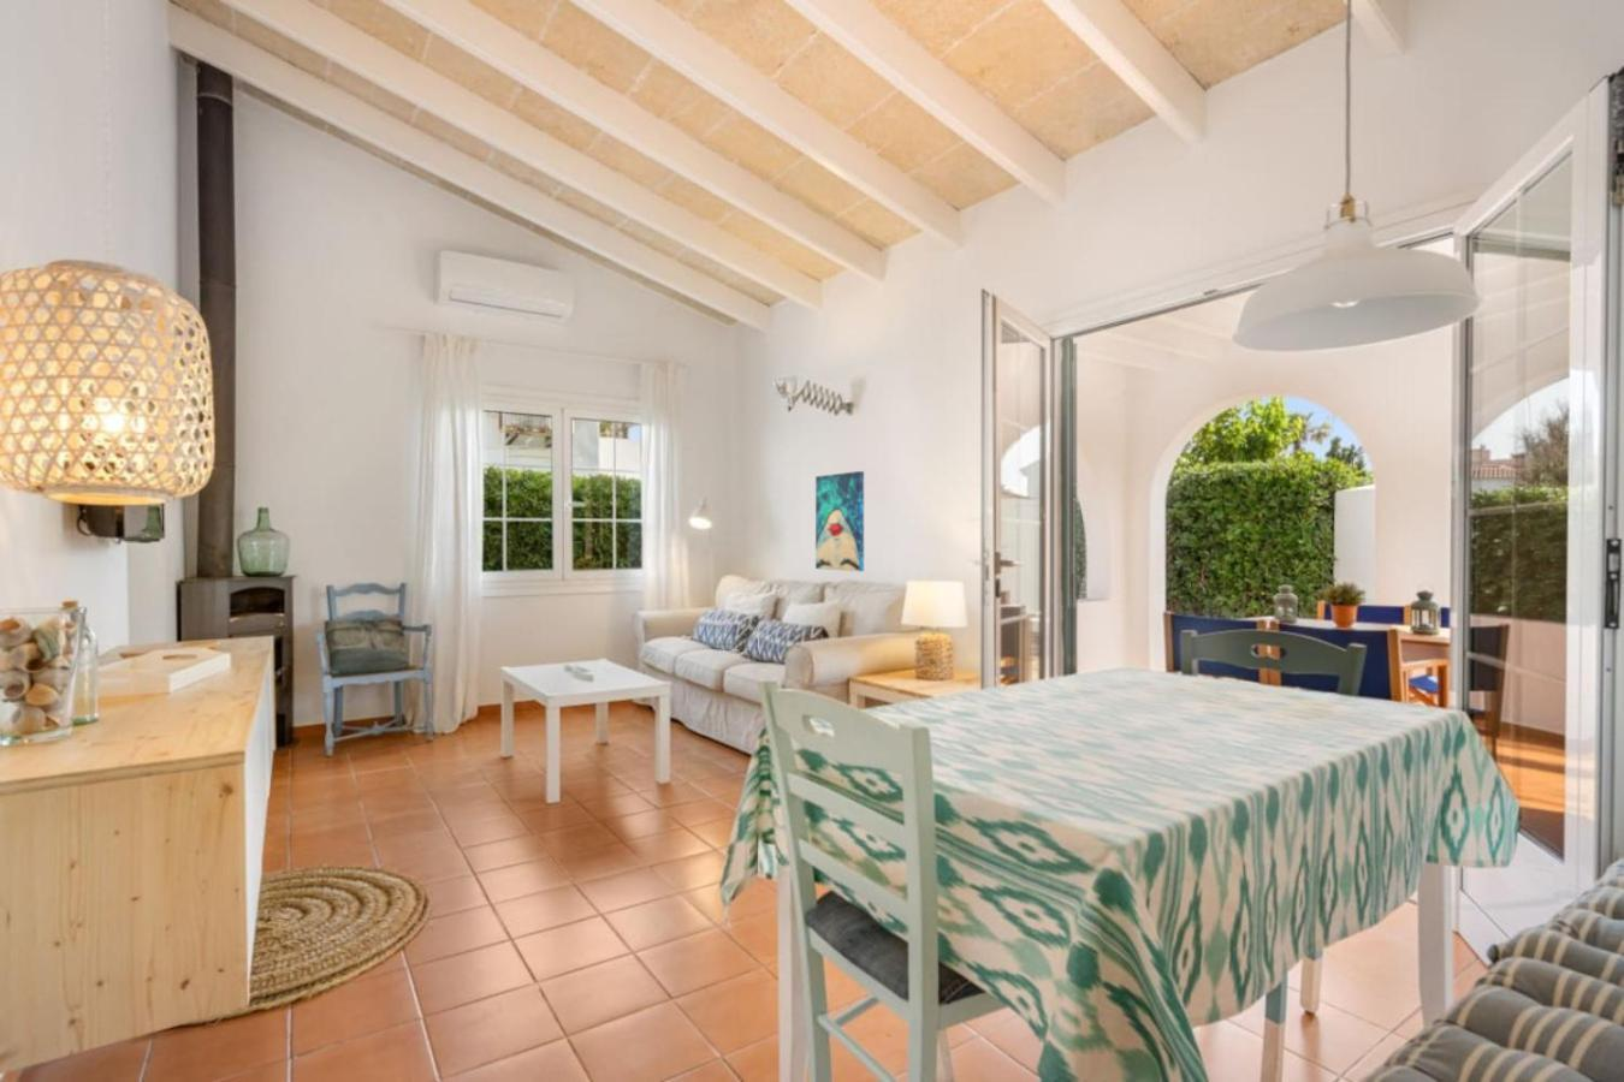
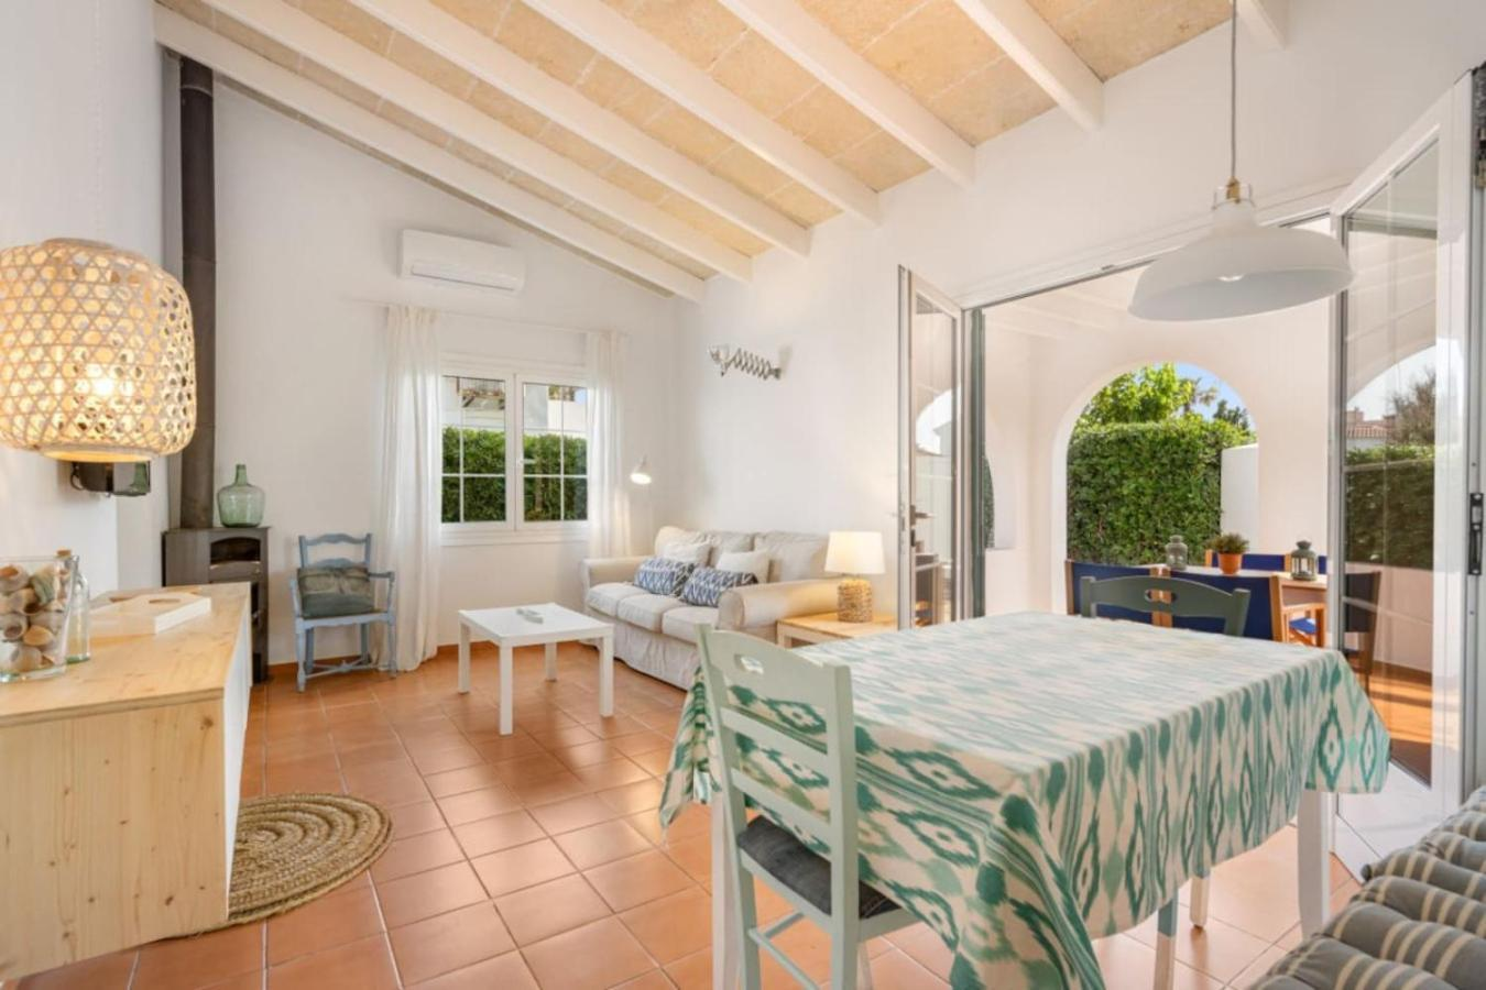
- wall art (839, 522)
